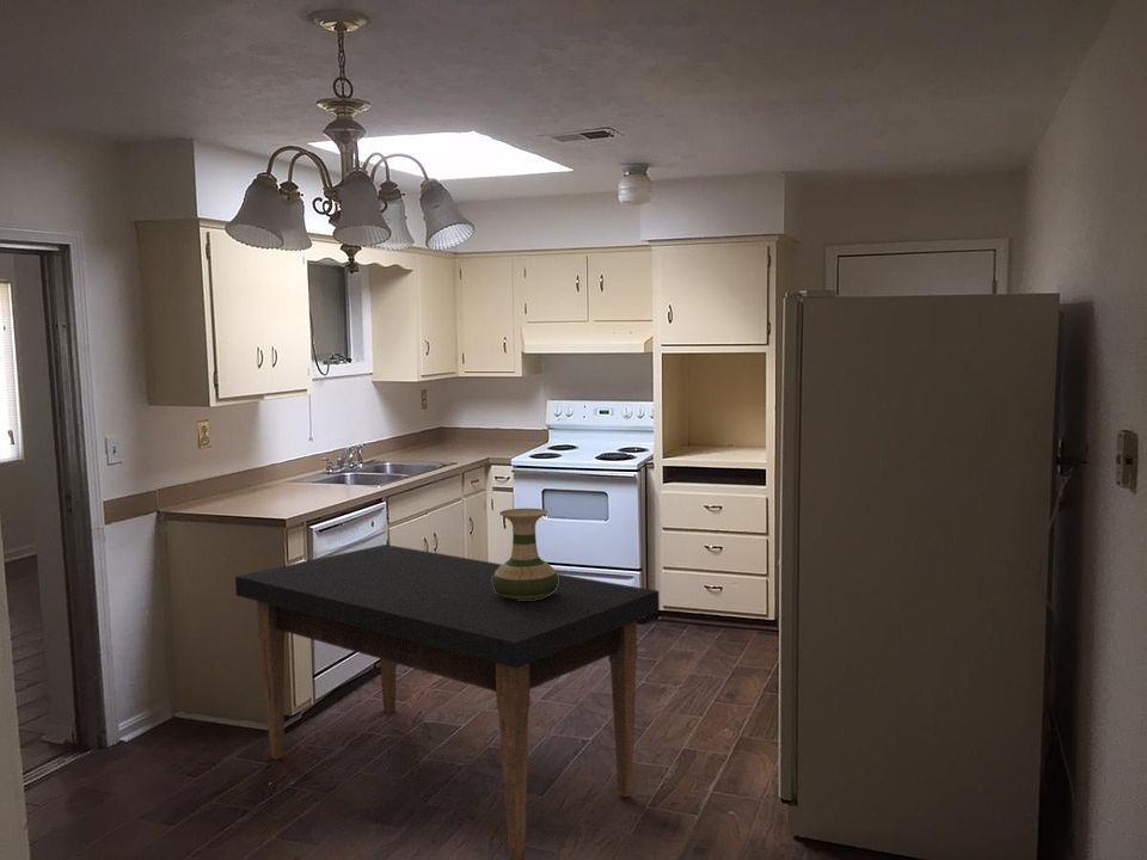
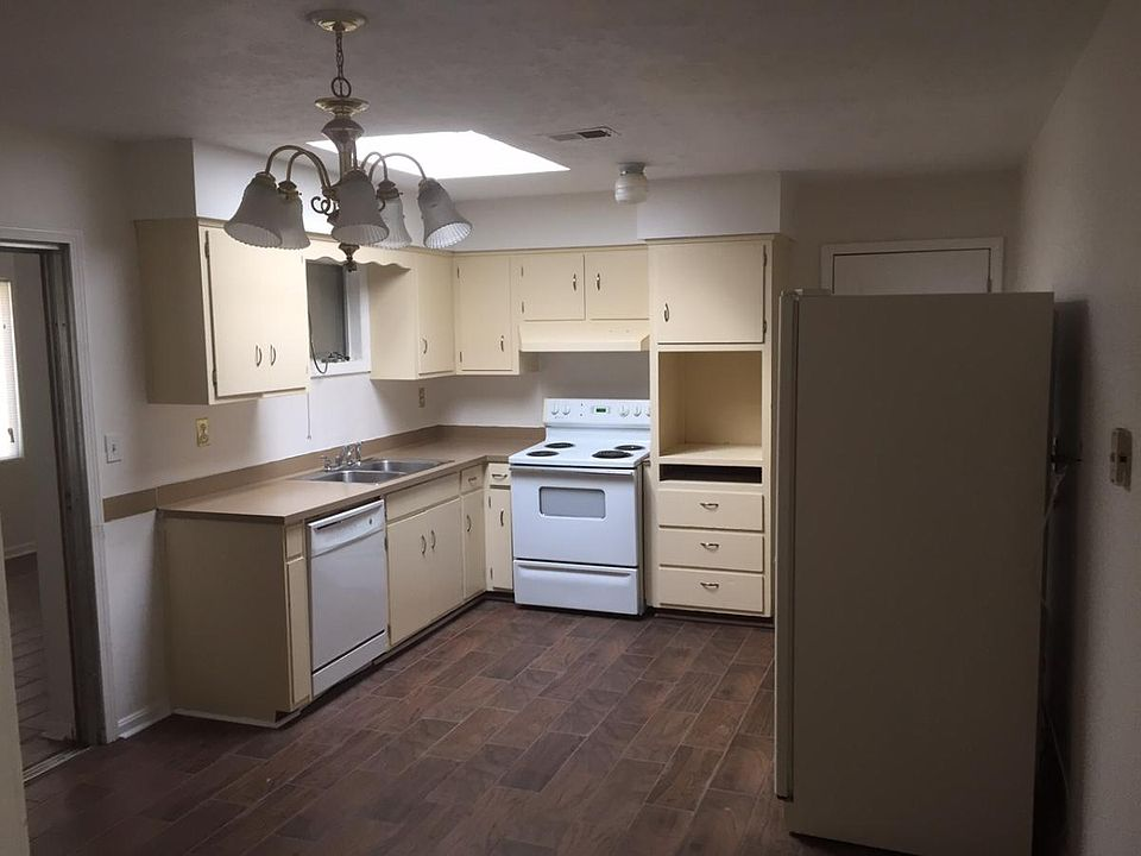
- vase (525, 553)
- dining table (438, 675)
